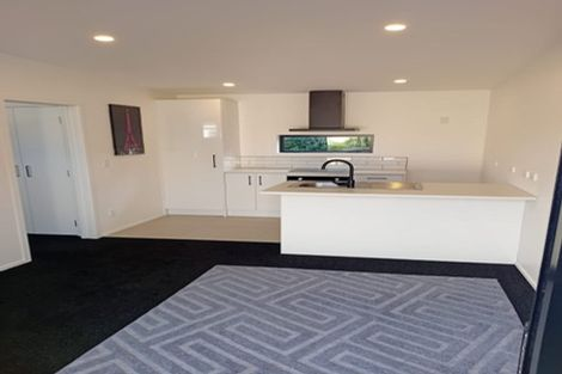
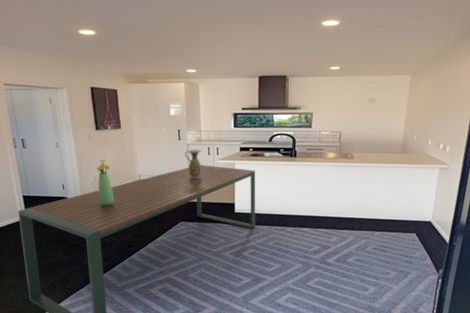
+ bouquet (105, 182)
+ dining table (165, 211)
+ ceramic jug (194, 163)
